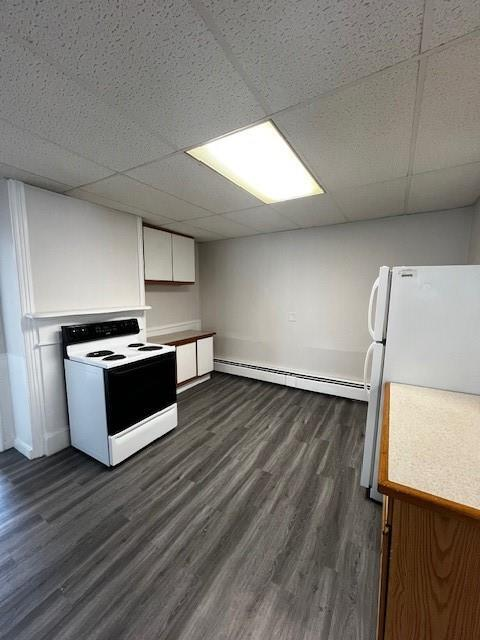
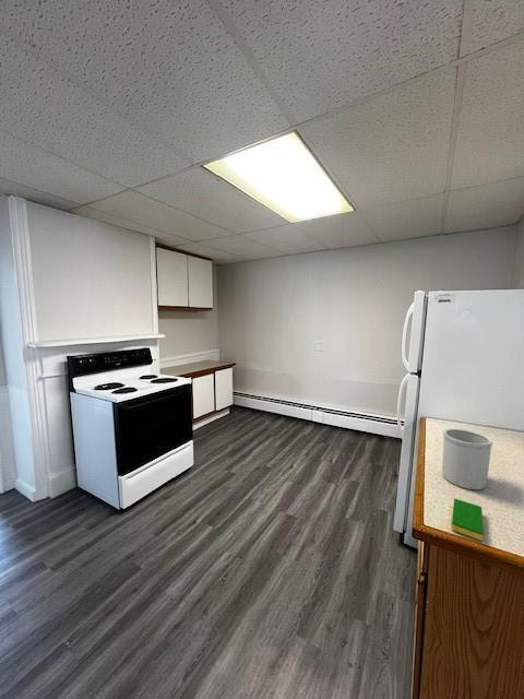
+ dish sponge (466, 518)
+ utensil holder (465, 457)
